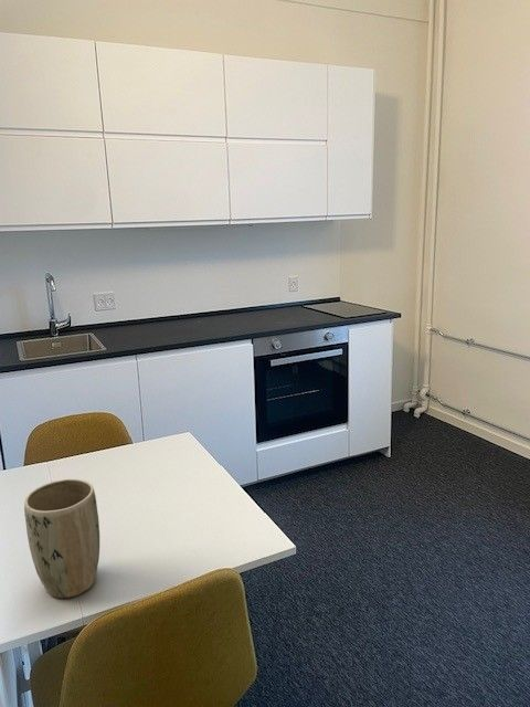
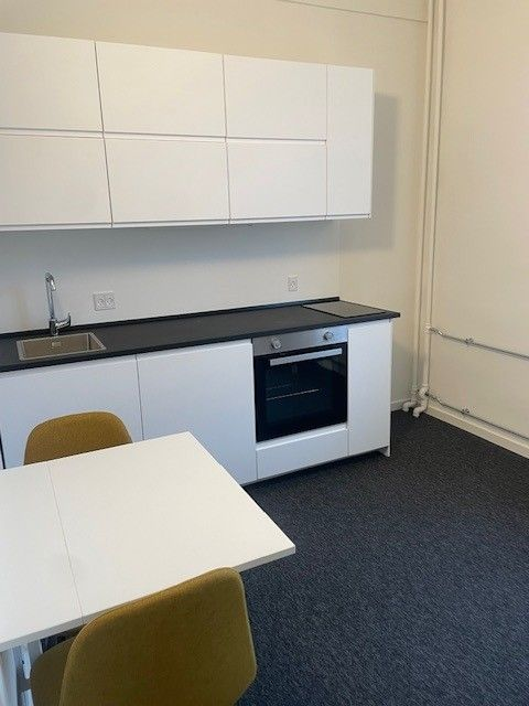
- plant pot (65, 539)
